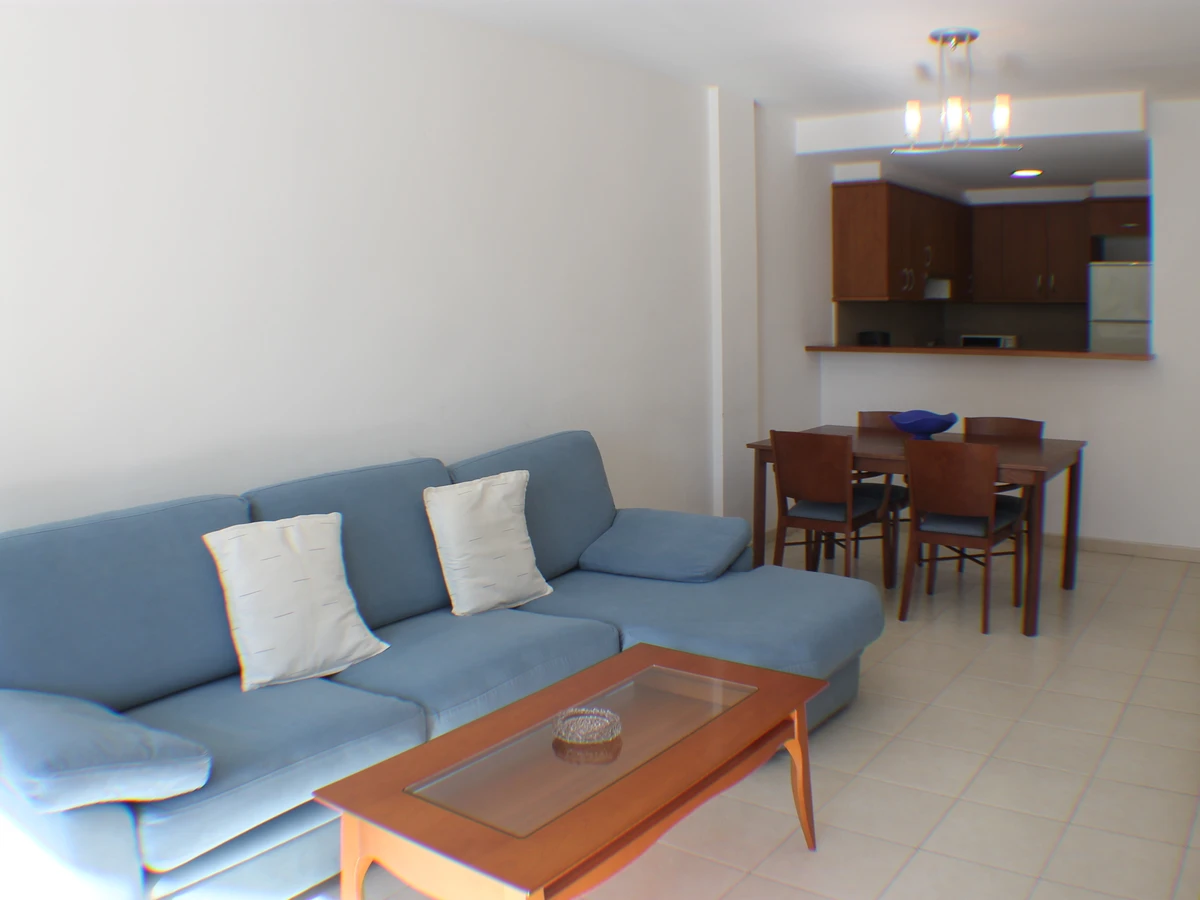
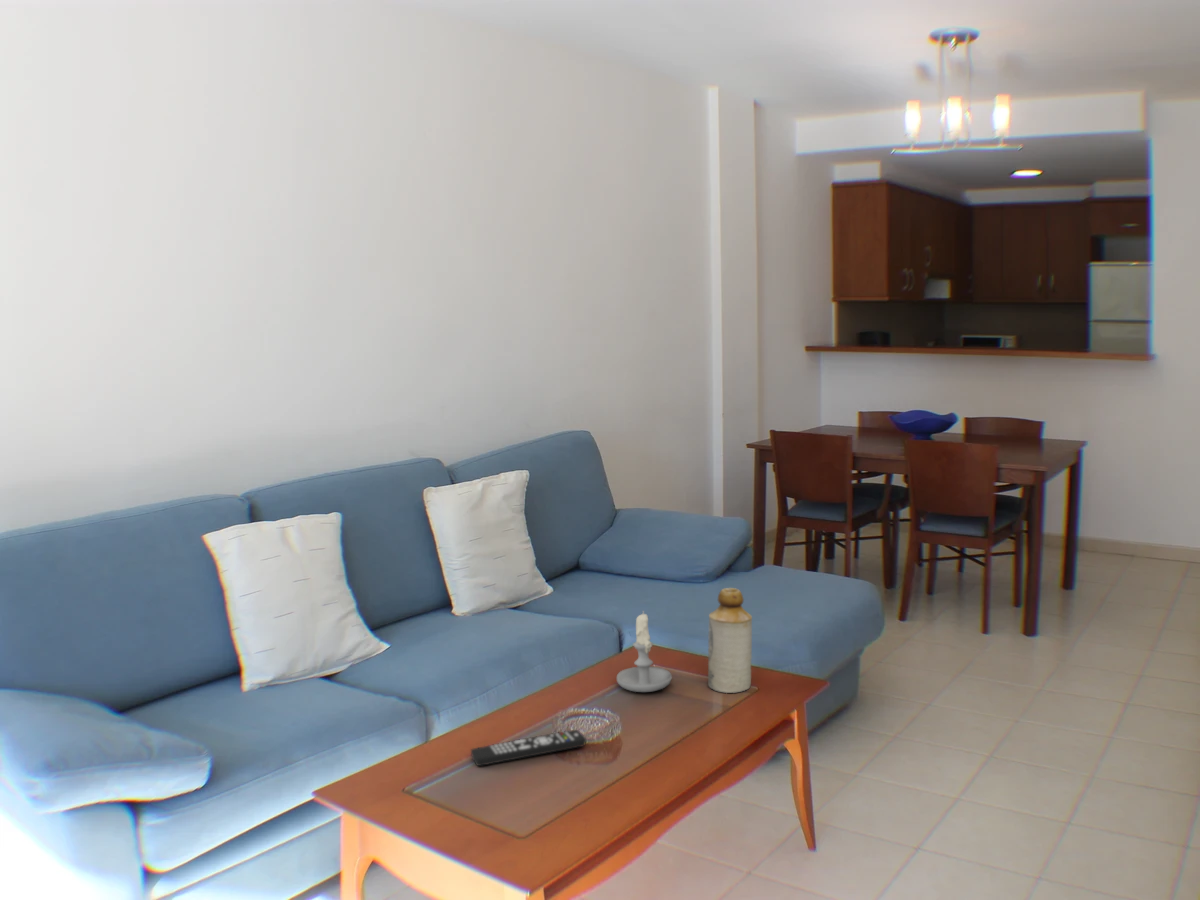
+ candle (643, 649)
+ remote control (529, 747)
+ bottle (729, 637)
